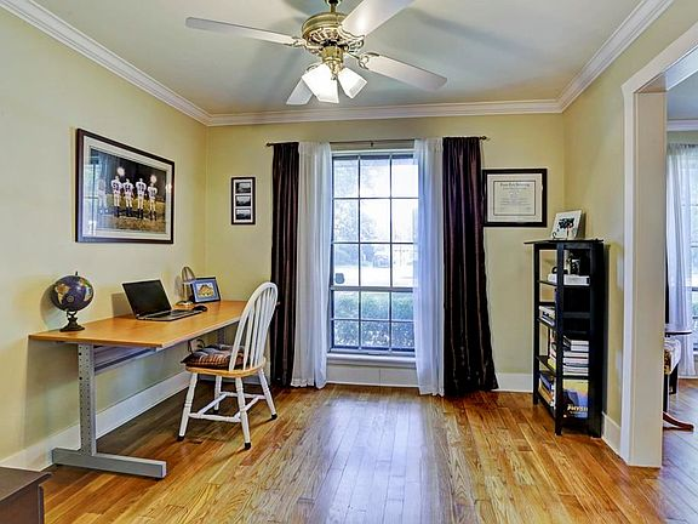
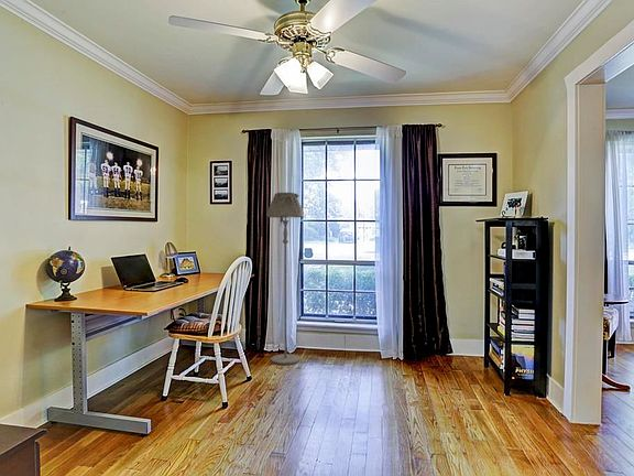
+ floor lamp (285, 277)
